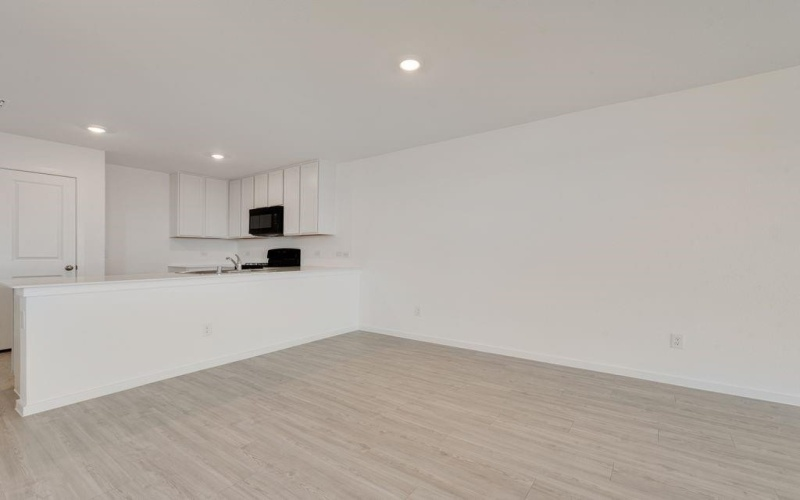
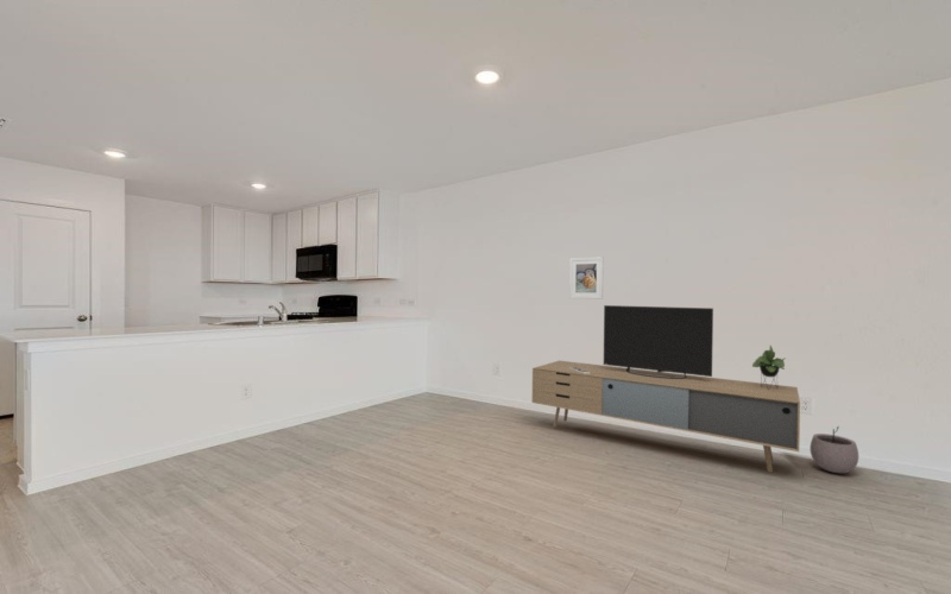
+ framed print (586, 278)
+ media console (651, 374)
+ plant pot (833, 448)
